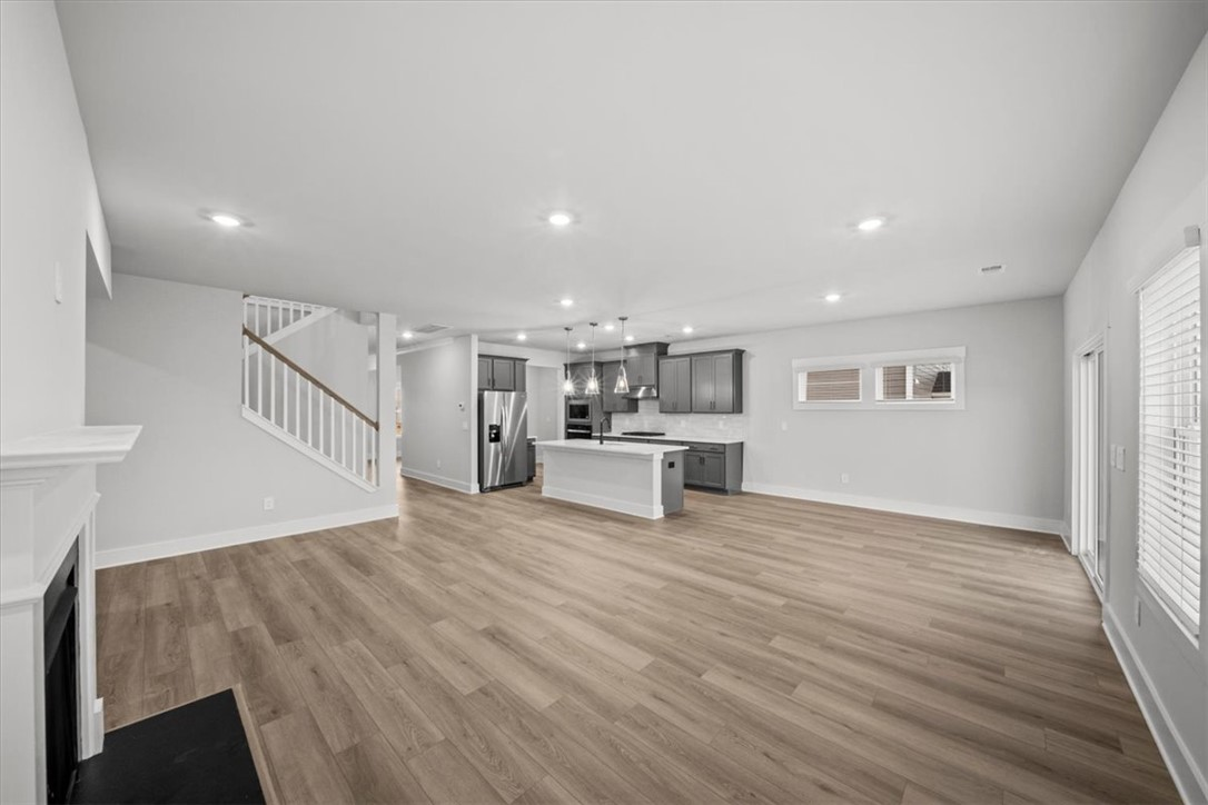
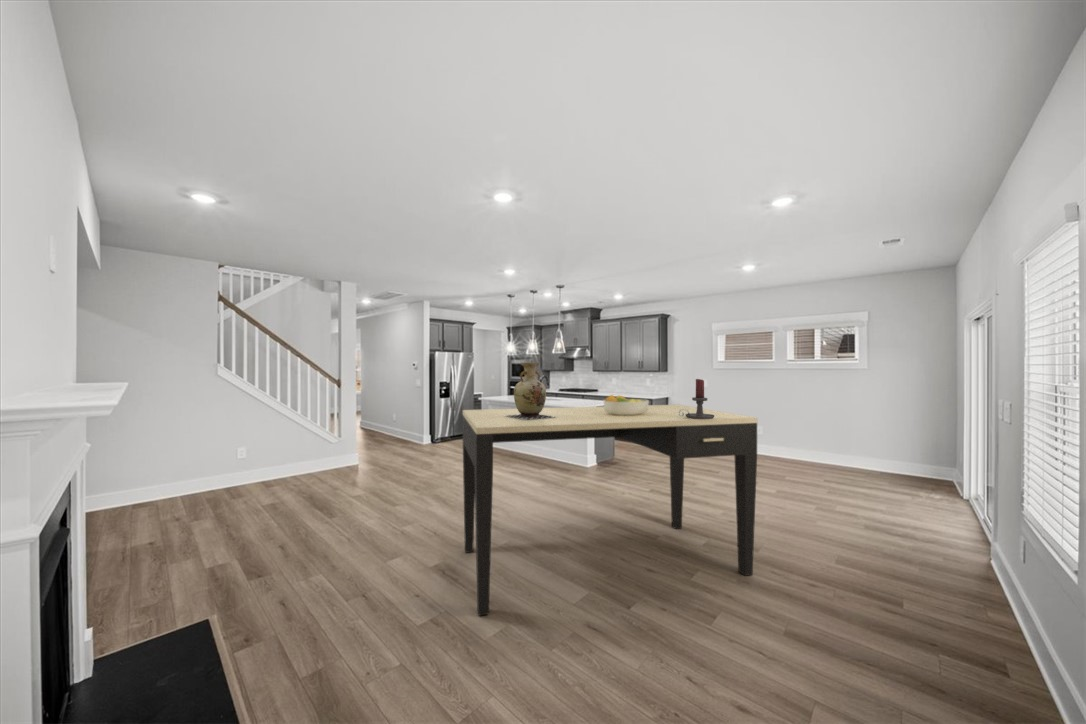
+ vase (530, 389)
+ candle holder (695, 398)
+ dining table (600, 437)
+ fruit bowl (625, 403)
